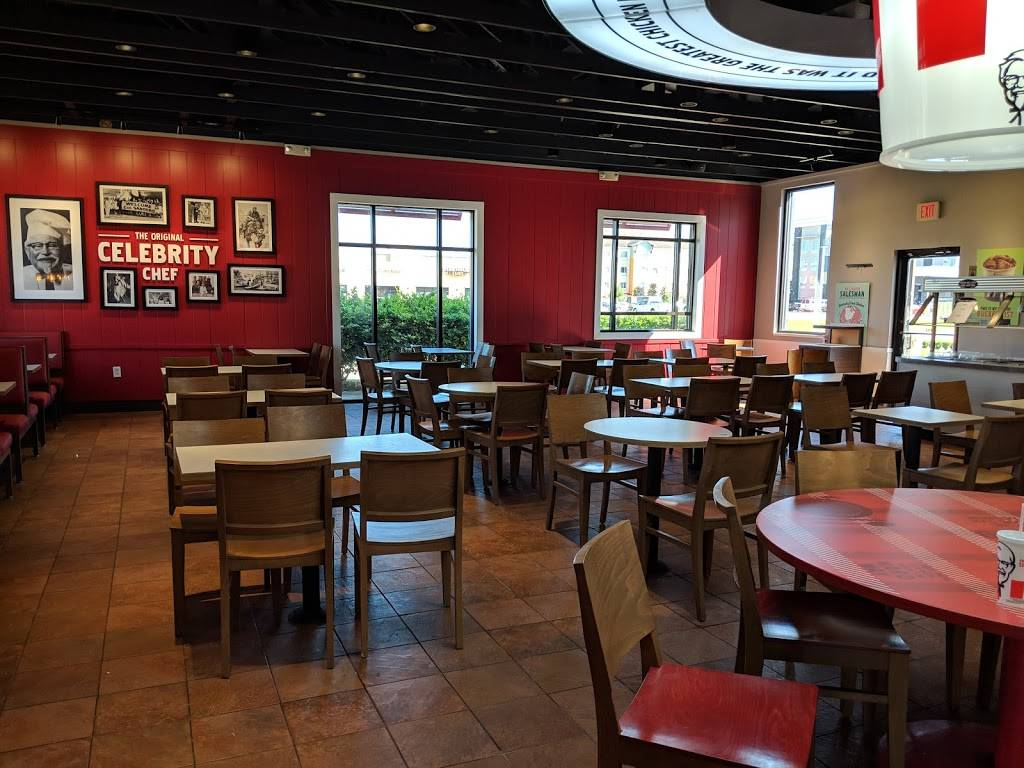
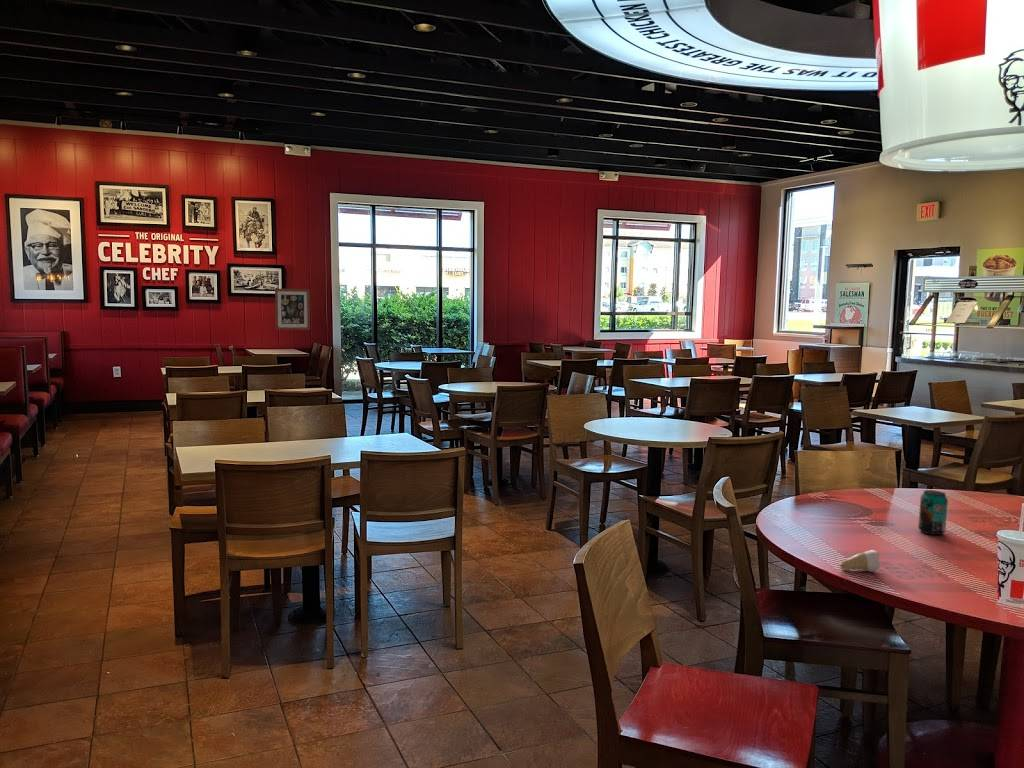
+ beverage can (933, 512)
+ tooth (860, 559)
+ wall art (292, 309)
